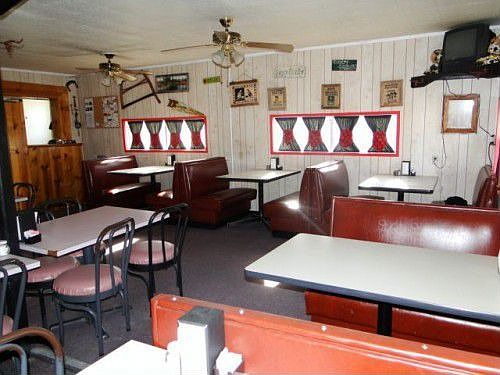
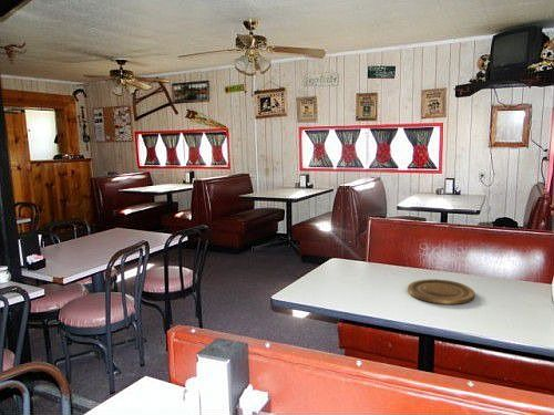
+ plate (440, 290)
